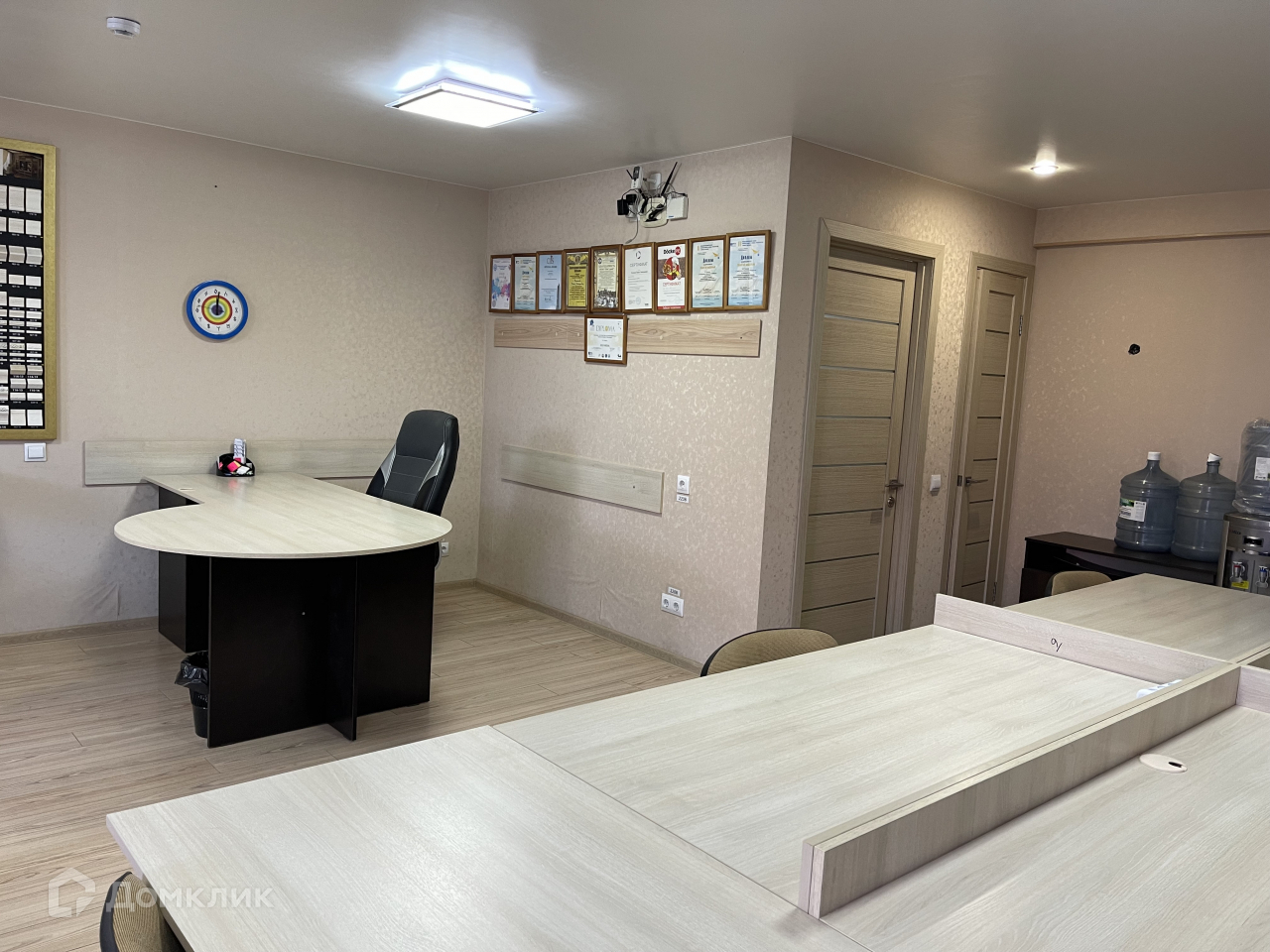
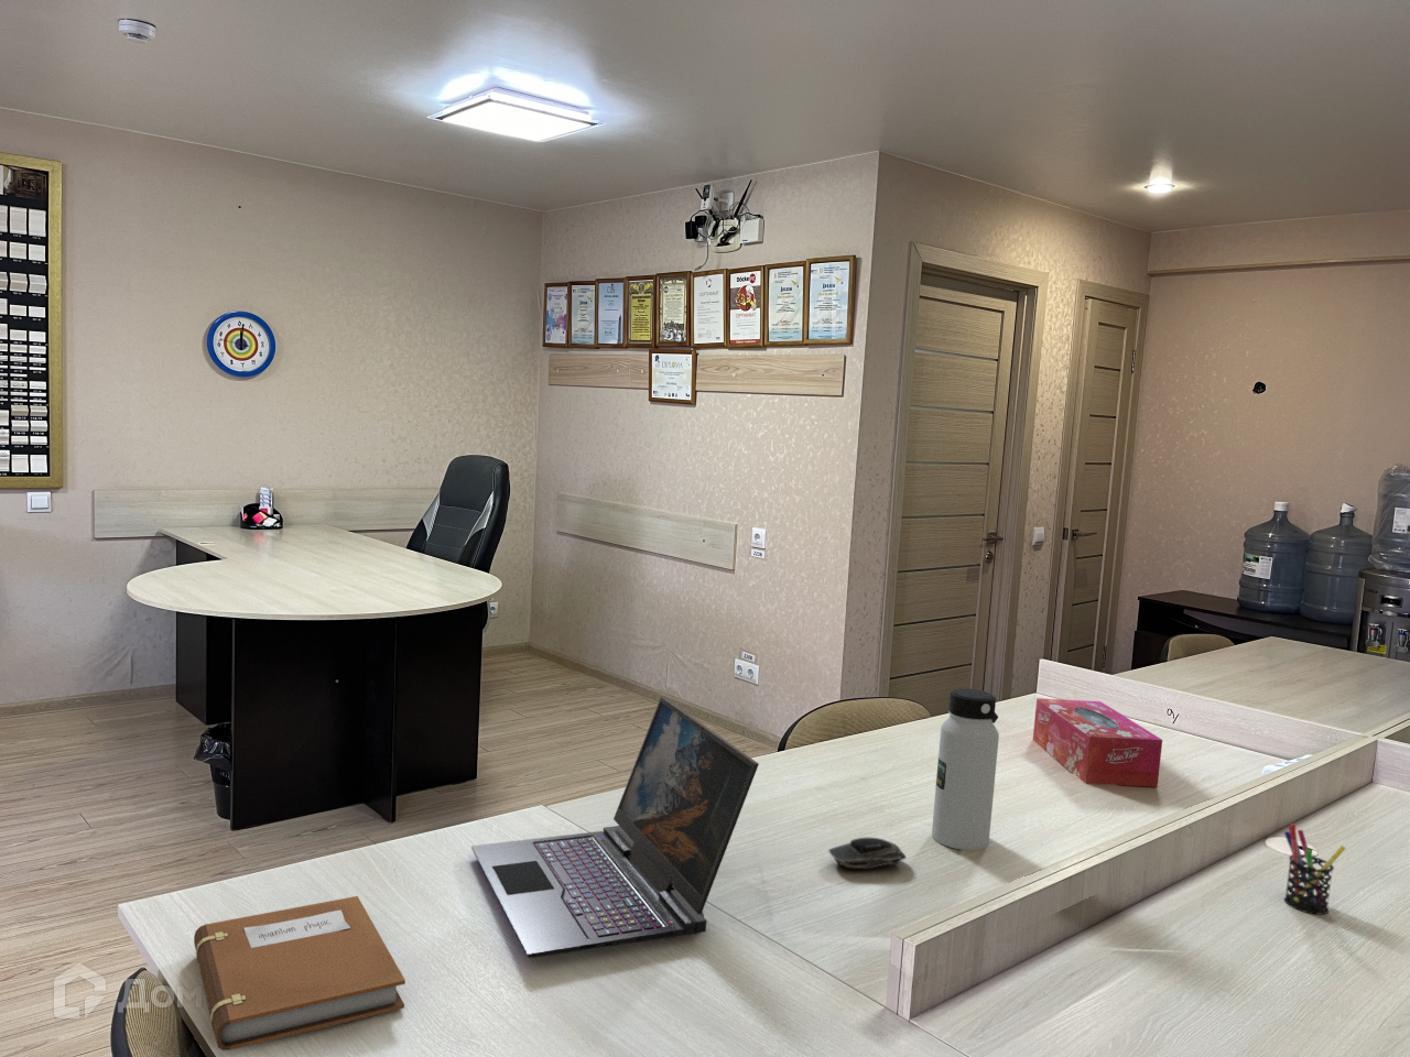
+ computer mouse (867, 853)
+ water bottle (966, 766)
+ laptop (614, 817)
+ tissue box (1092, 739)
+ pen holder (1307, 867)
+ notebook (293, 963)
